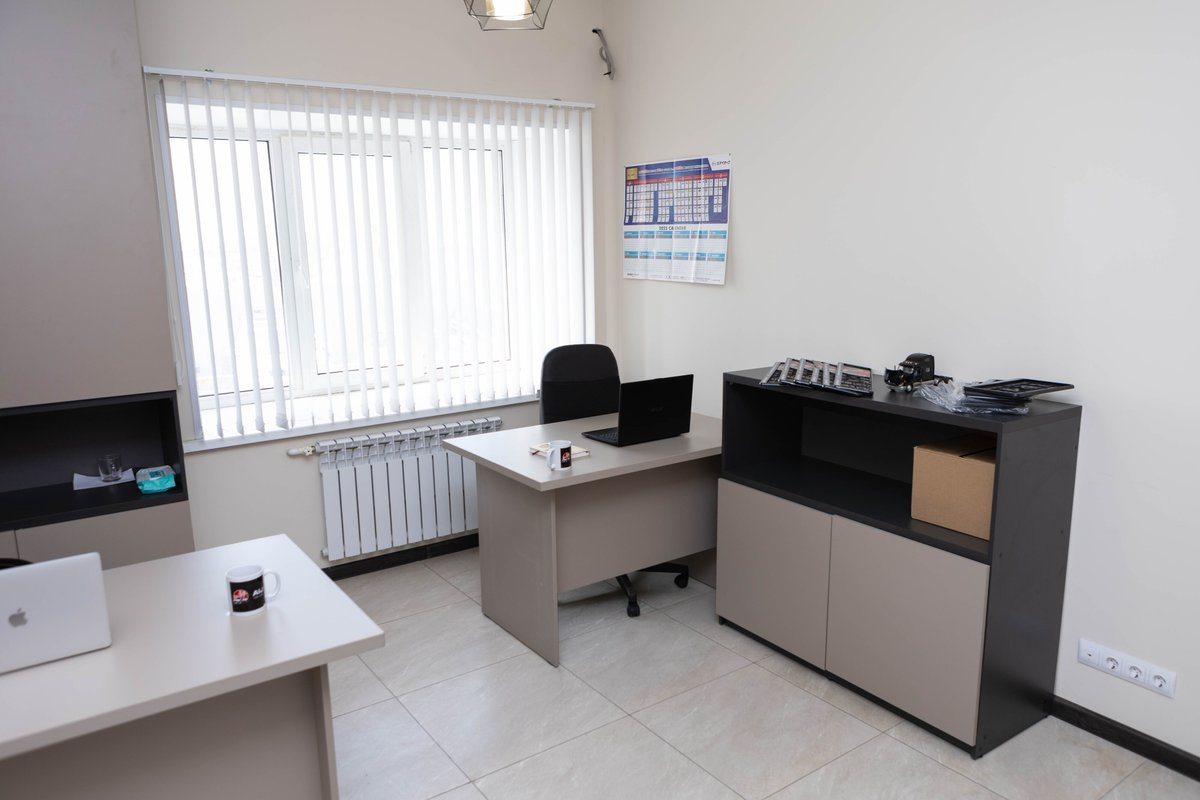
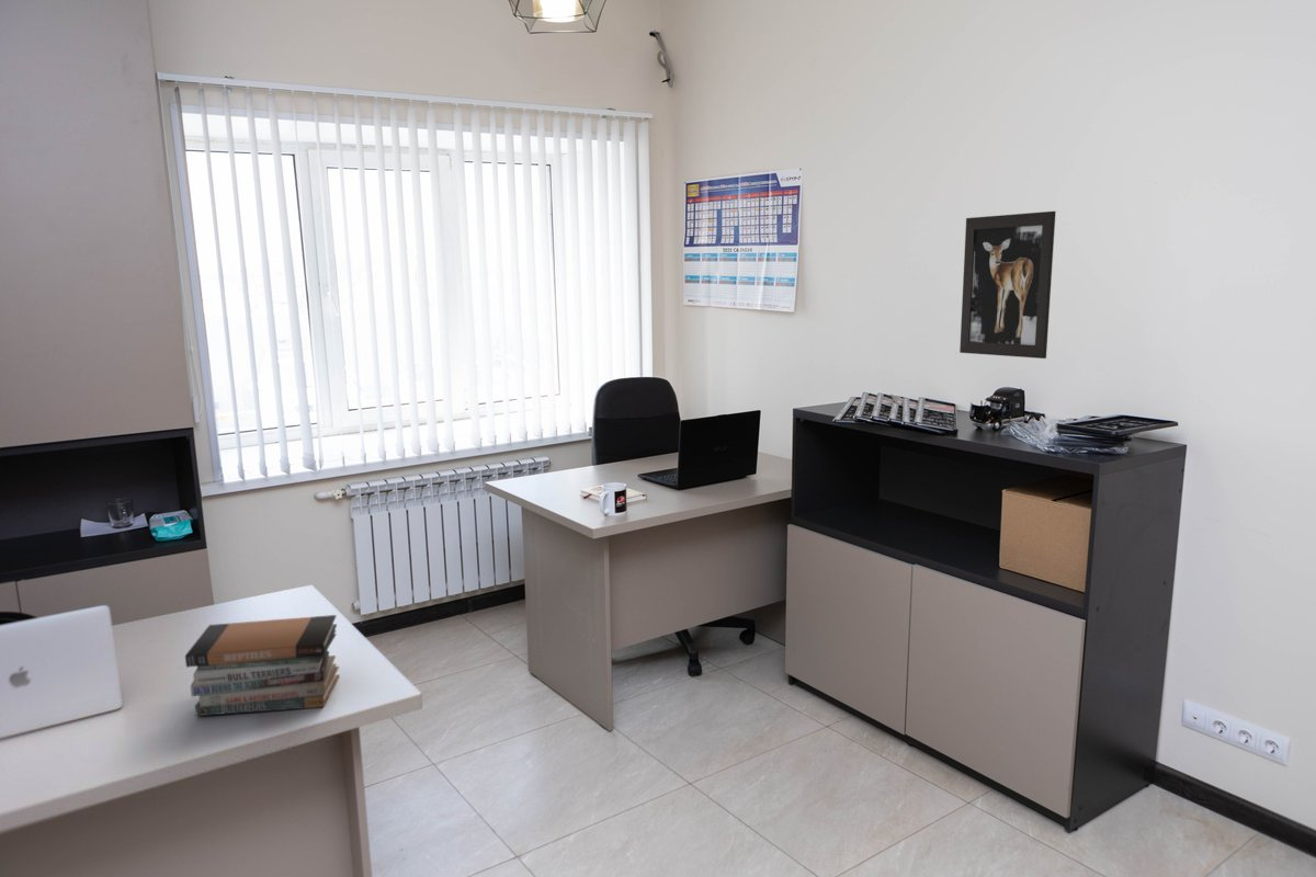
+ wall art (1005, 285)
+ book stack (265, 664)
